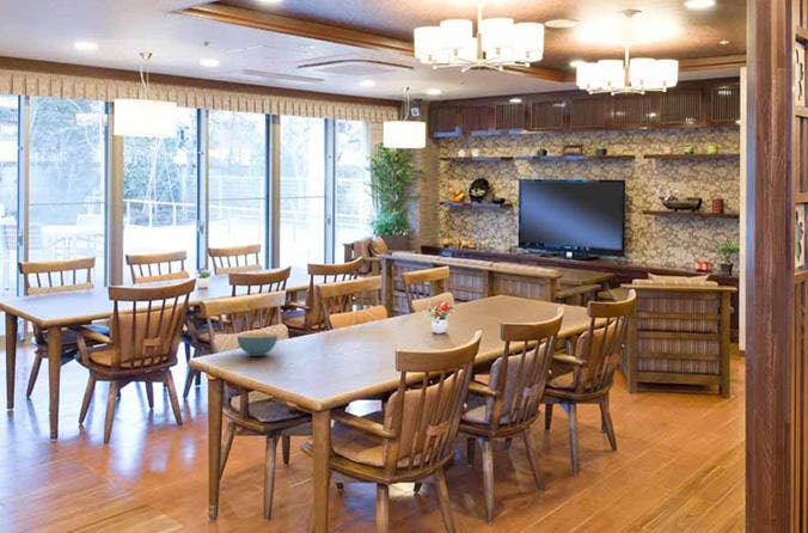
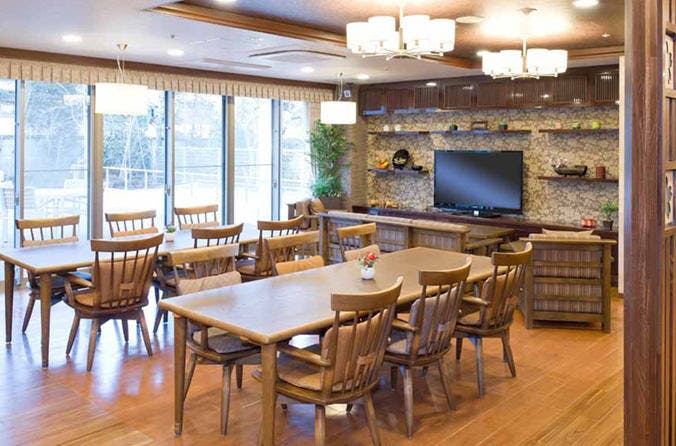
- cereal bowl (257, 344)
